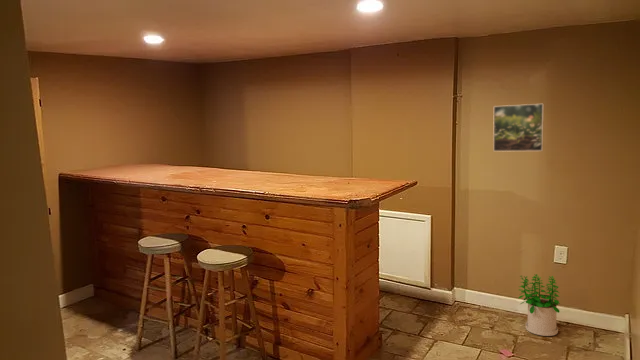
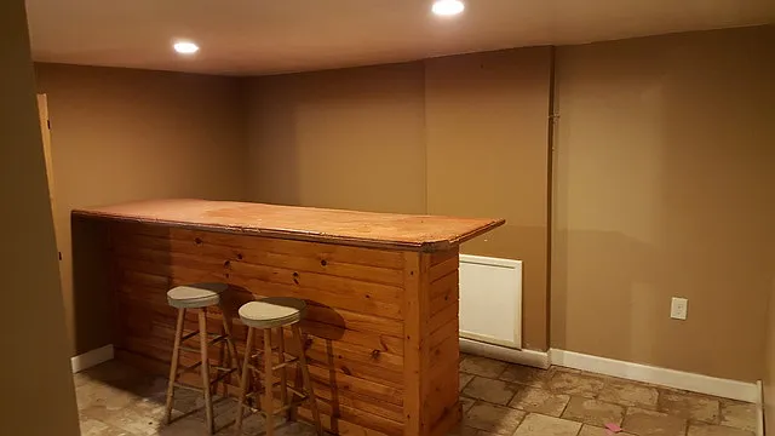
- potted plant (538, 302)
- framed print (517, 128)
